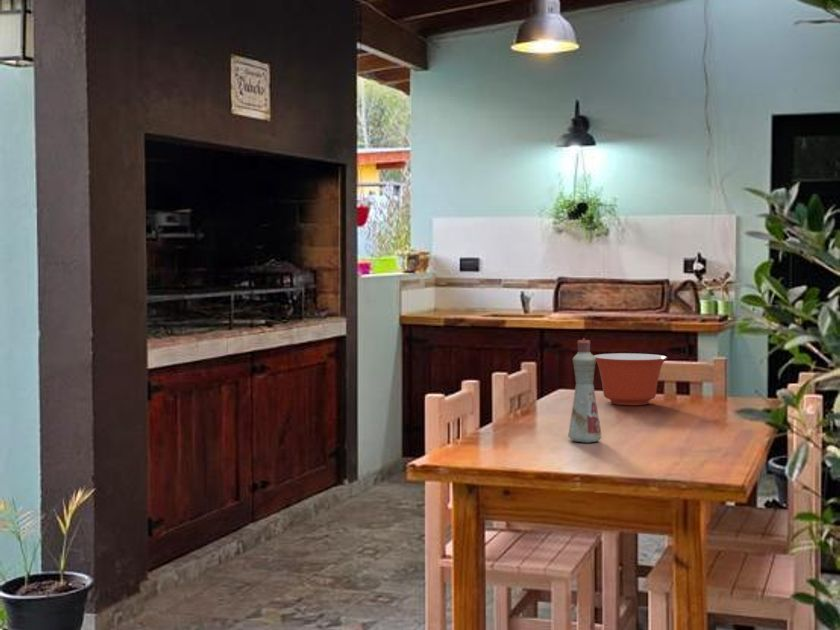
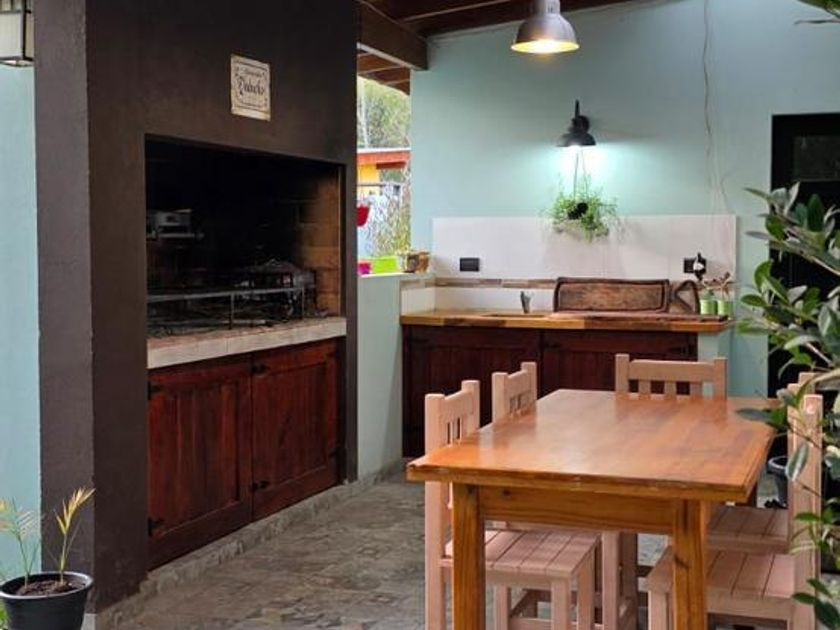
- bottle (584, 389)
- mixing bowl (629, 379)
